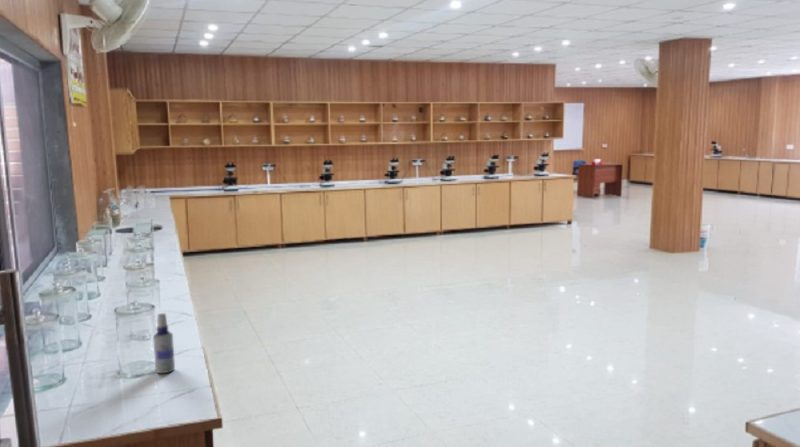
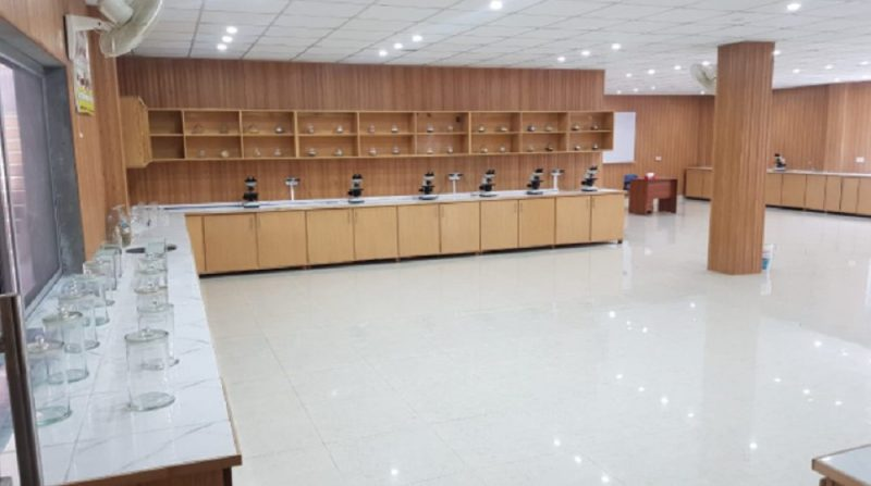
- spray bottle (163, 342)
